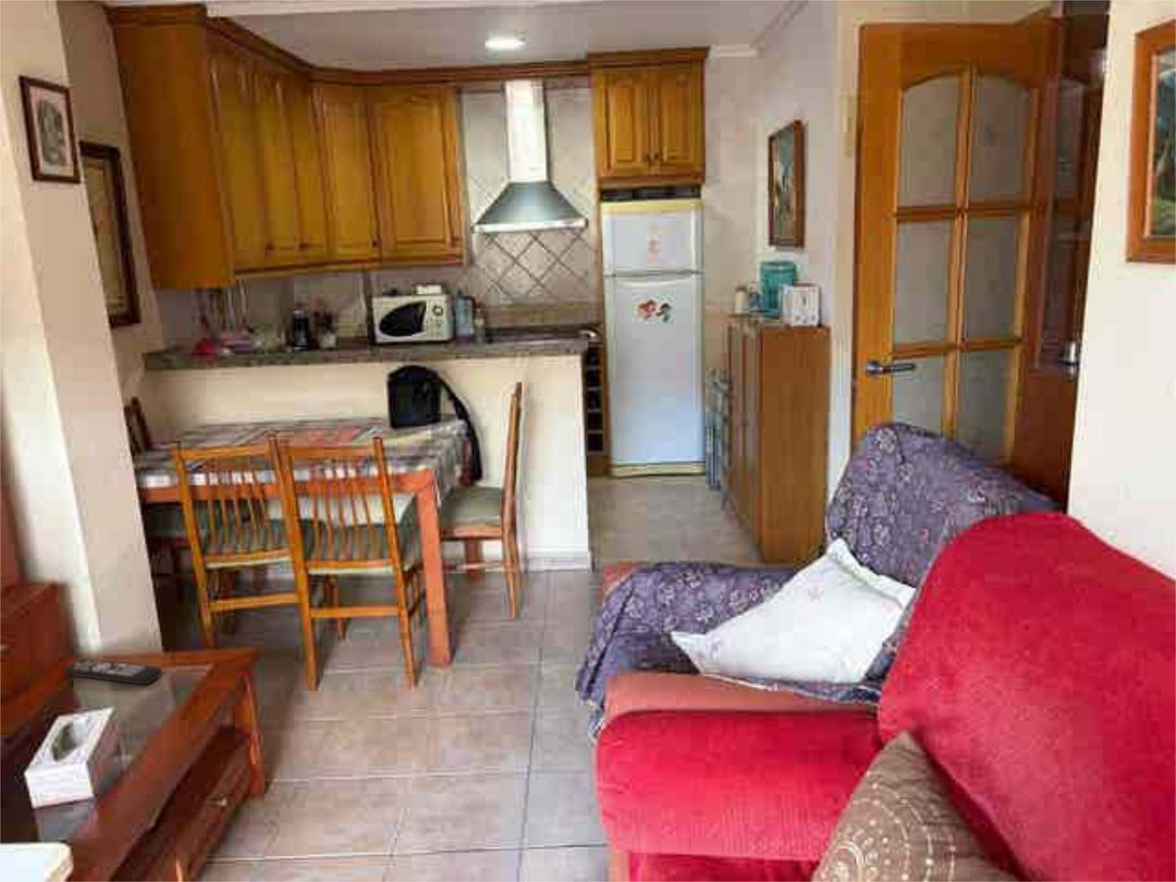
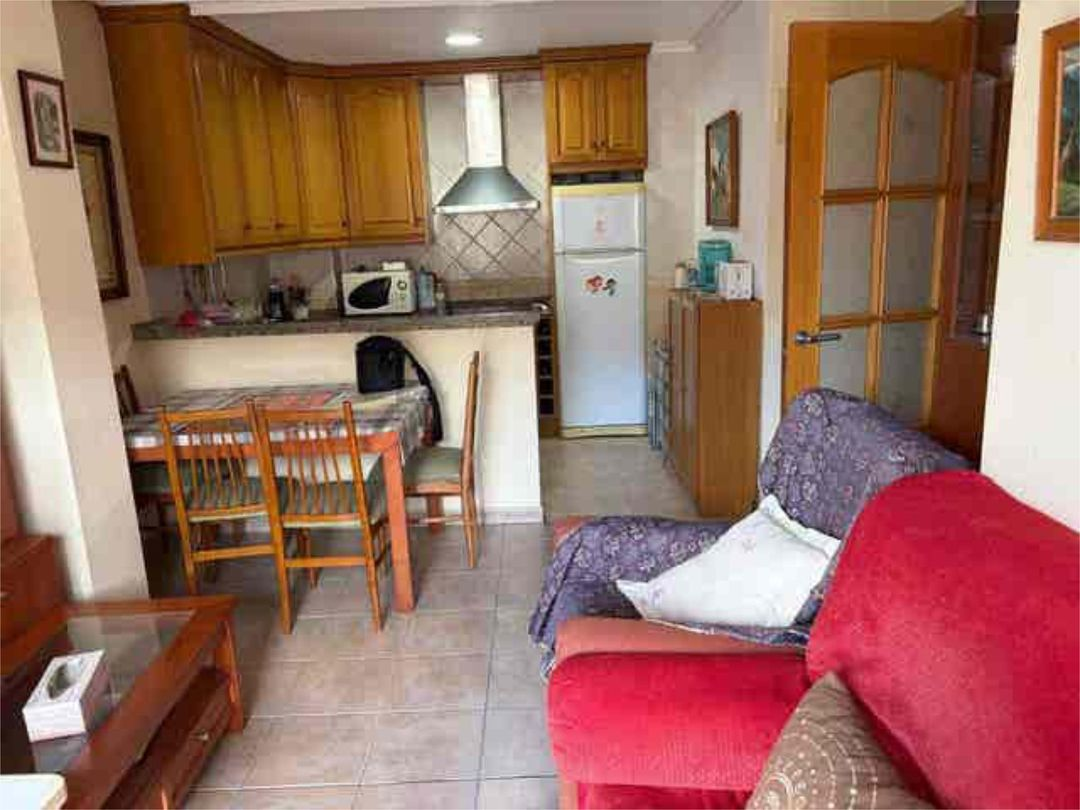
- remote control (112, 672)
